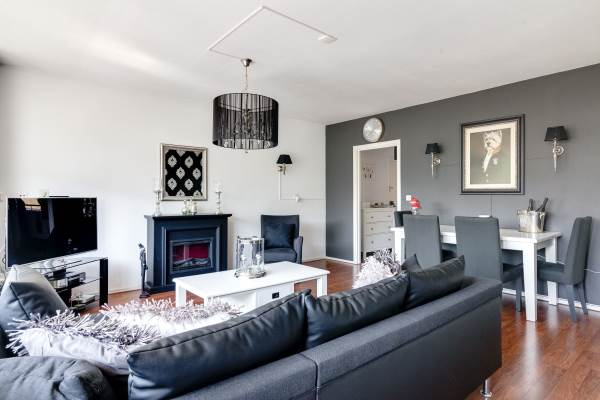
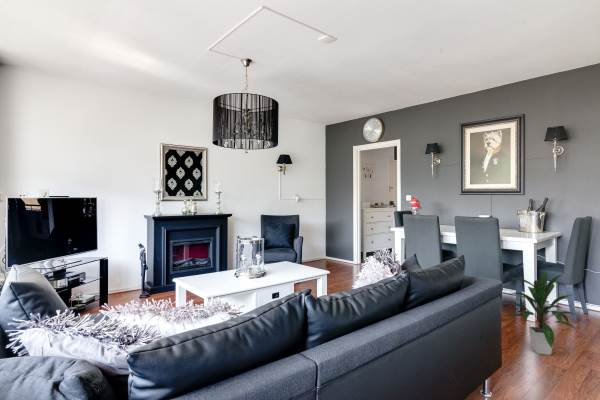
+ indoor plant (540, 311)
